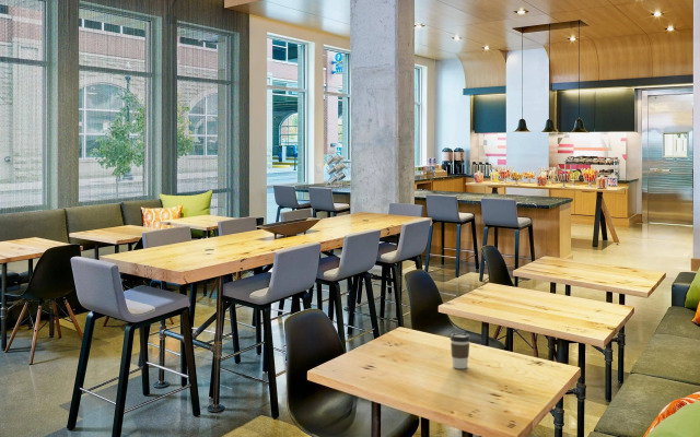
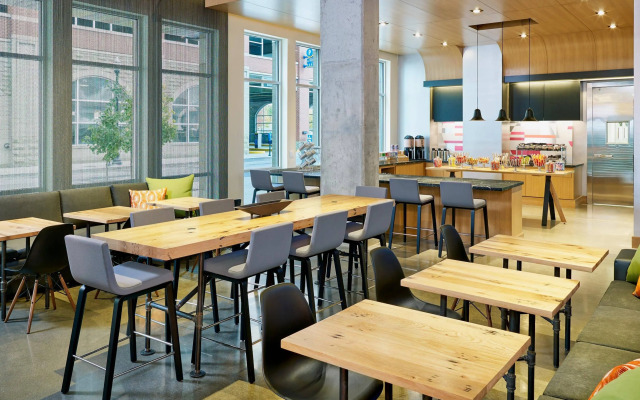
- coffee cup (459, 351)
